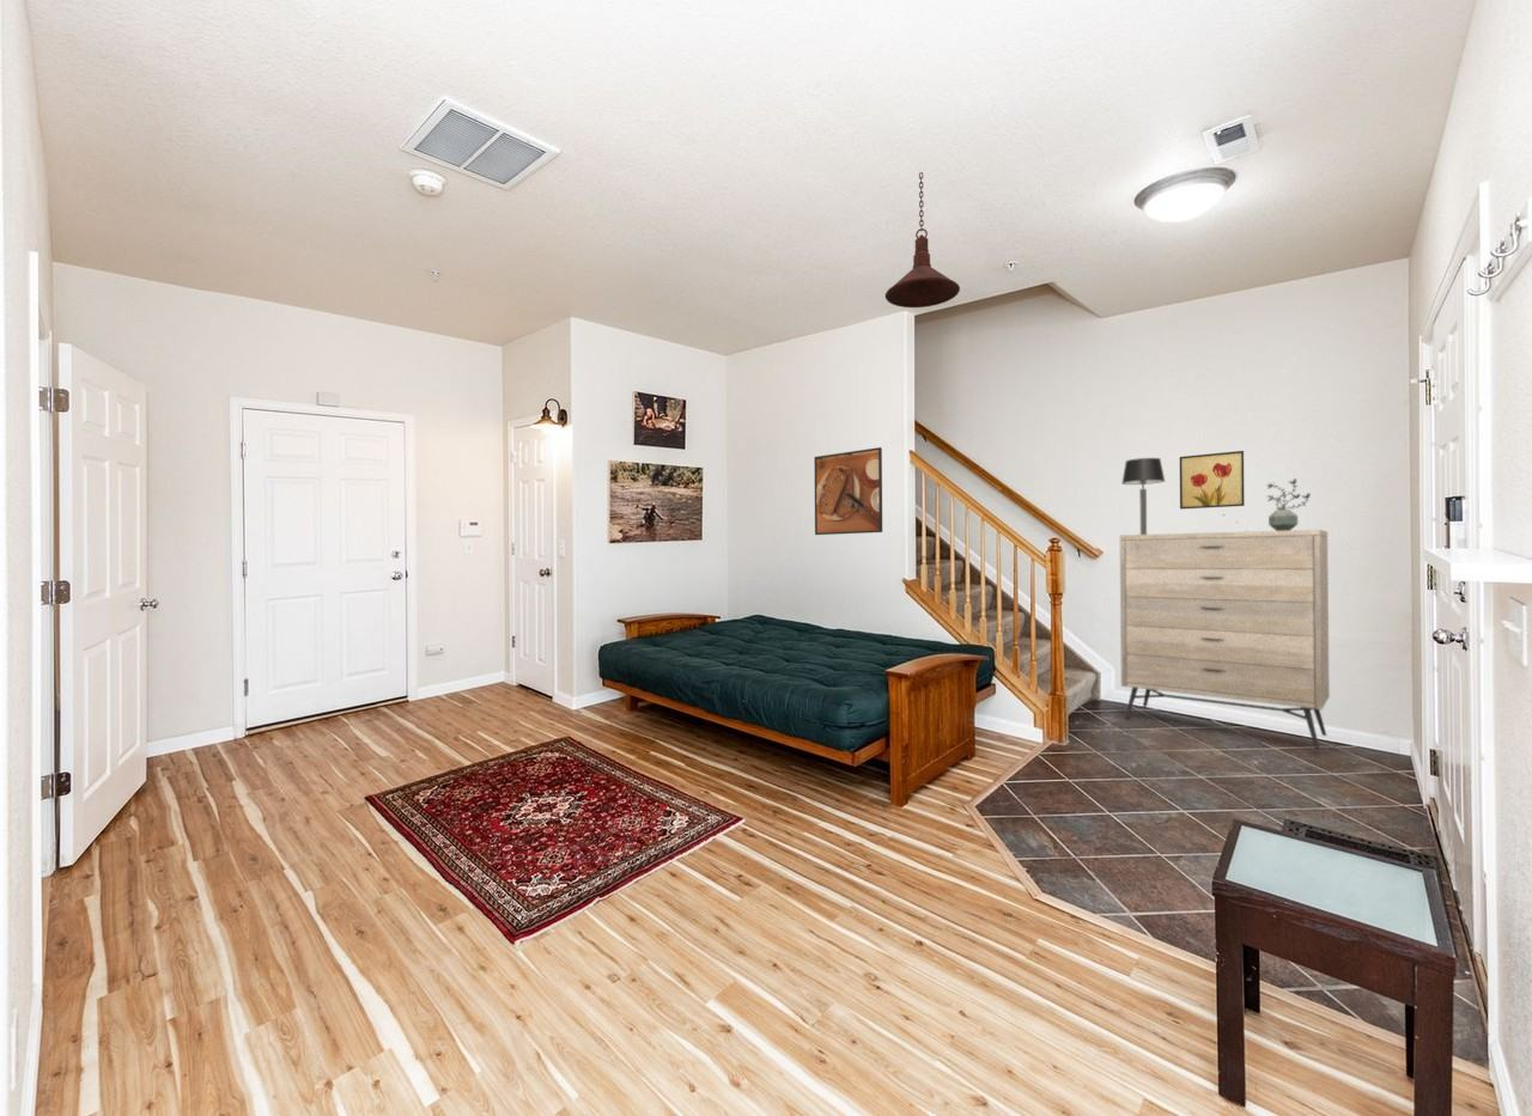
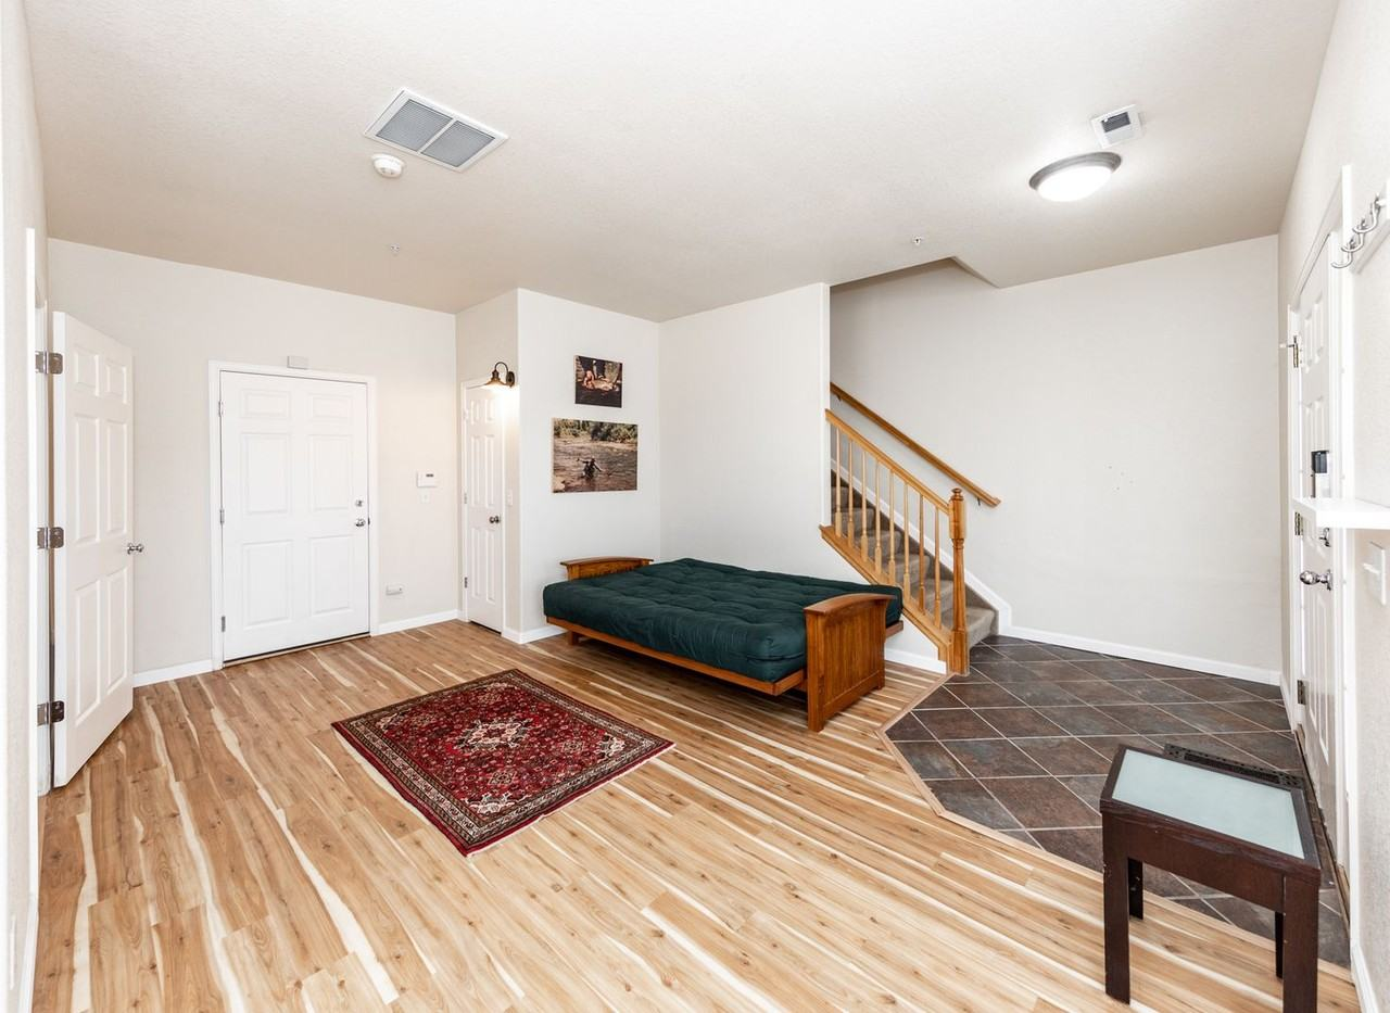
- potted plant (1285, 504)
- pendant light (920, 234)
- dresser (1220, 630)
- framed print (846, 493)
- wall art (1211, 480)
- table lamp (1143, 496)
